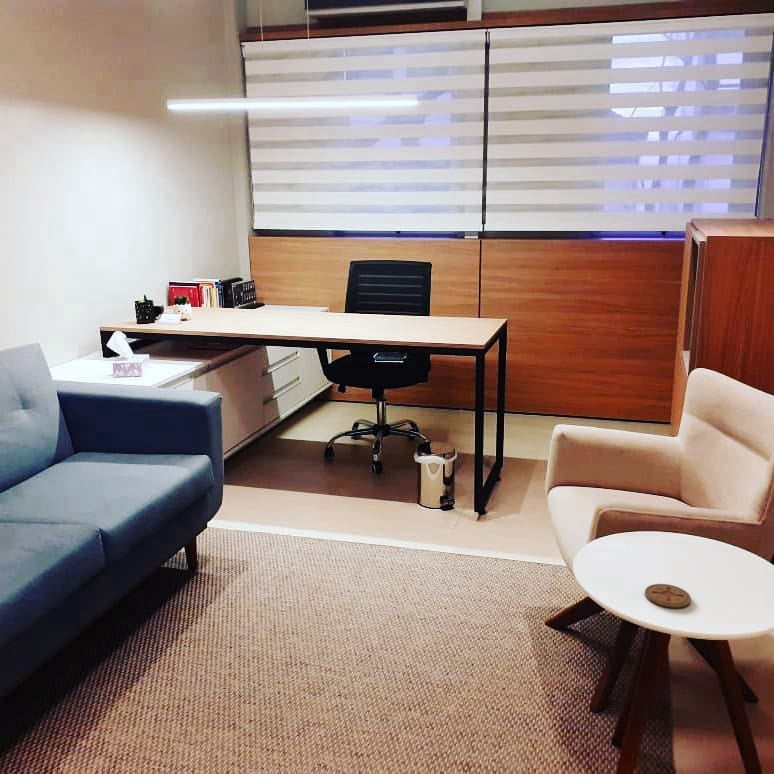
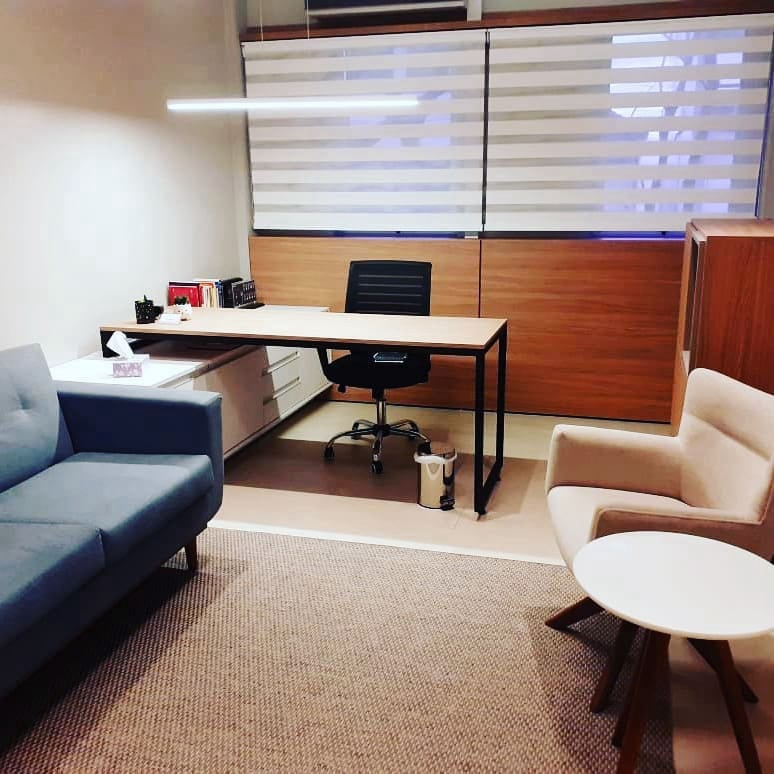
- coaster (667, 595)
